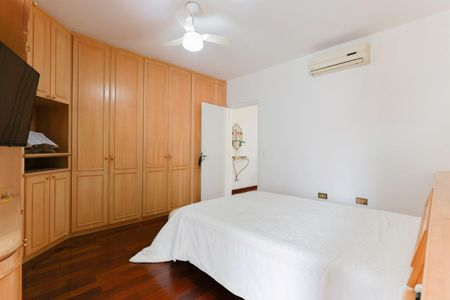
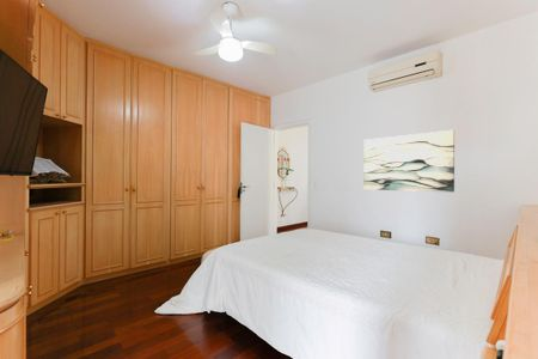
+ wall art (403, 163)
